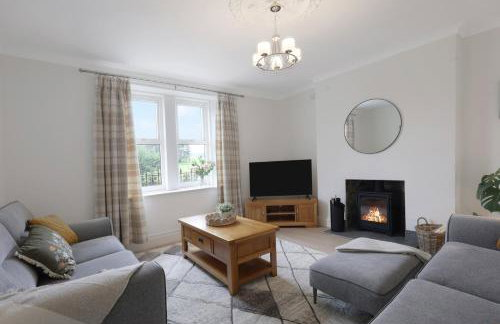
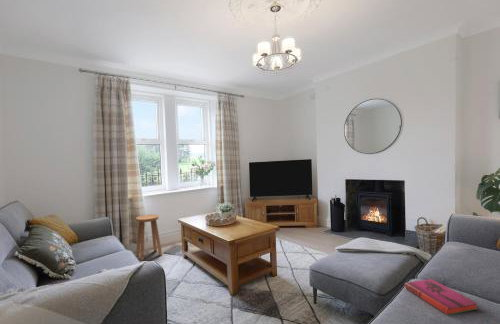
+ hardback book (438, 295)
+ stool (152, 236)
